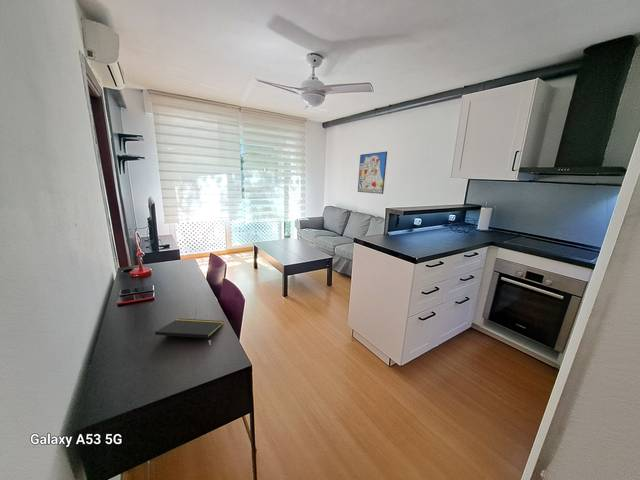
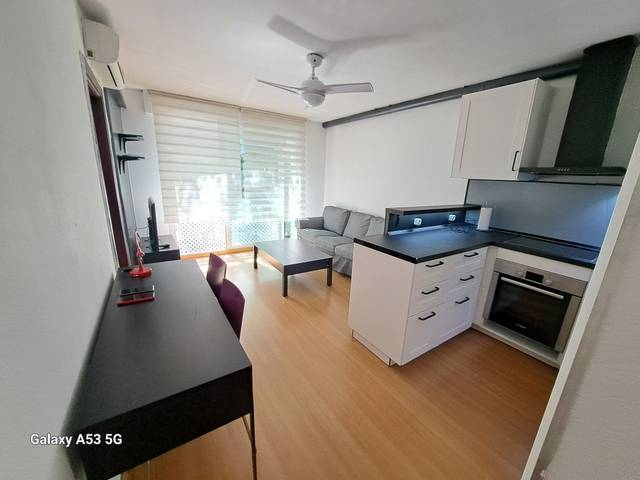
- wall art (371, 173)
- notepad (192, 327)
